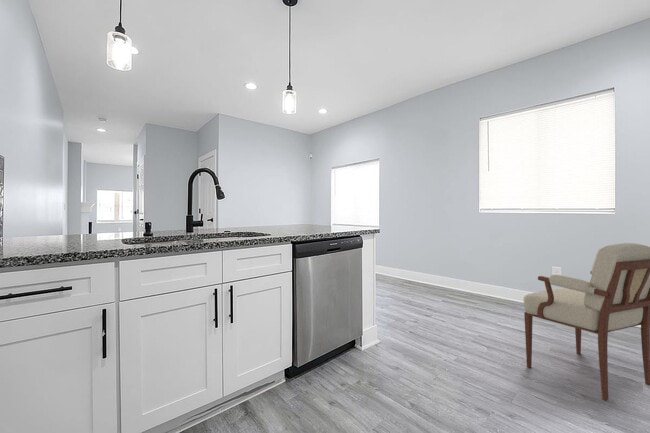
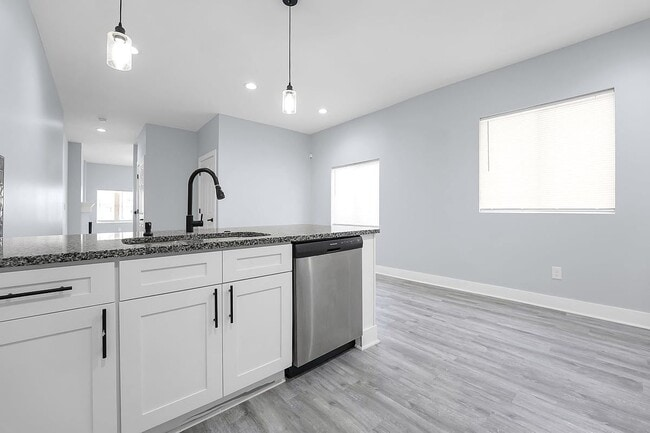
- armchair (589, 307)
